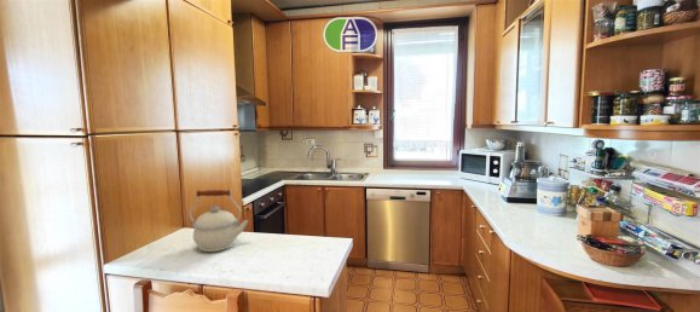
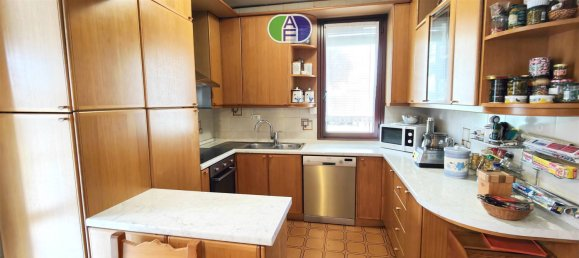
- kettle (219, 218)
